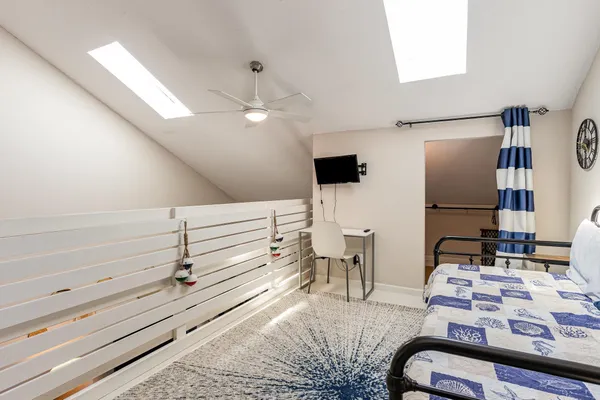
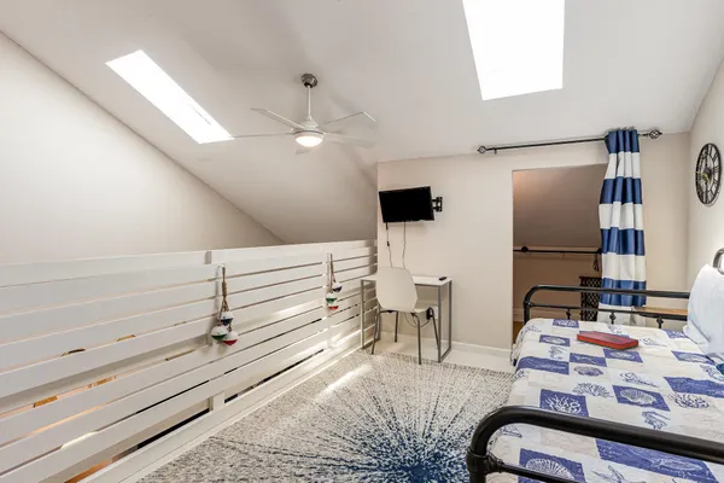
+ hardback book (606, 339)
